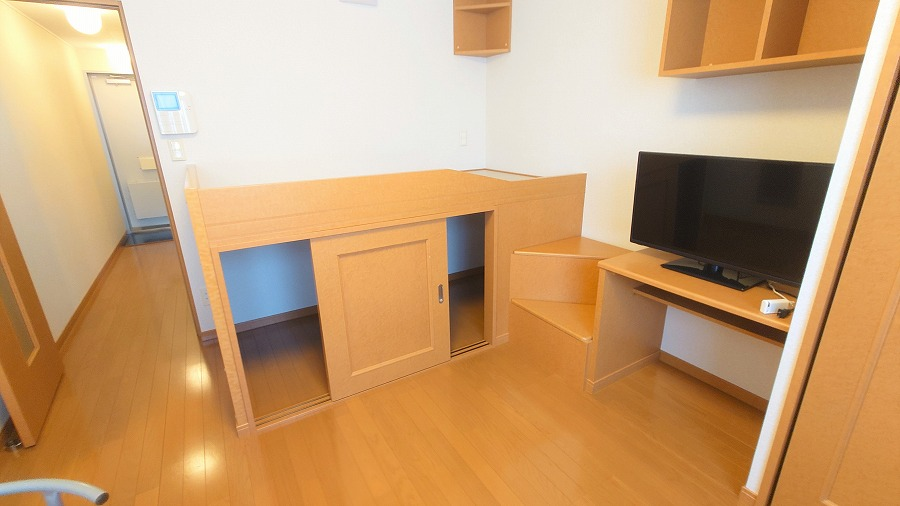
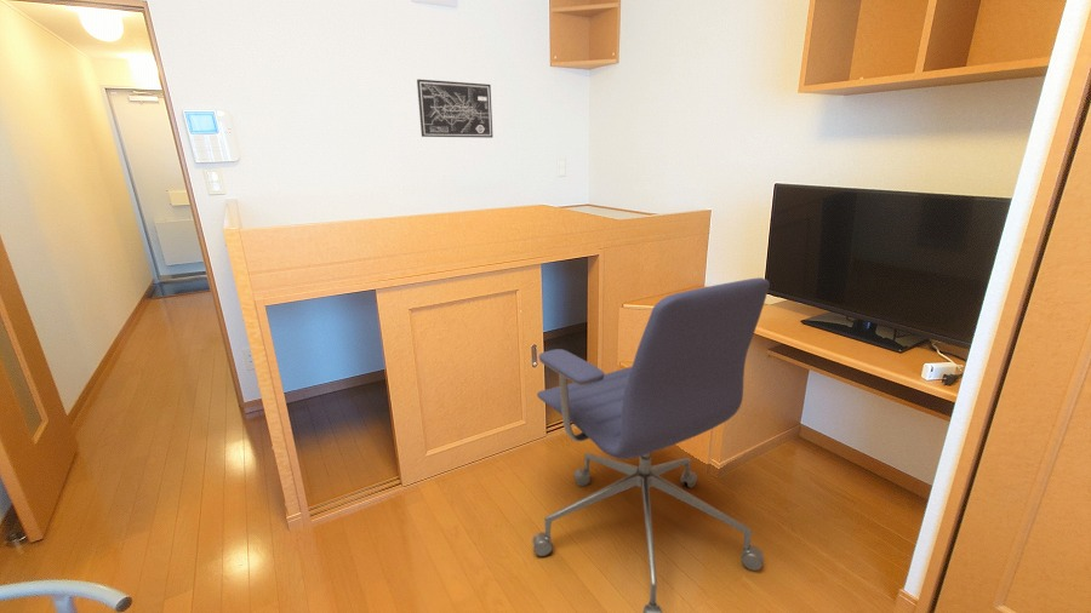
+ office chair (641, 408)
+ wall art (456, 109)
